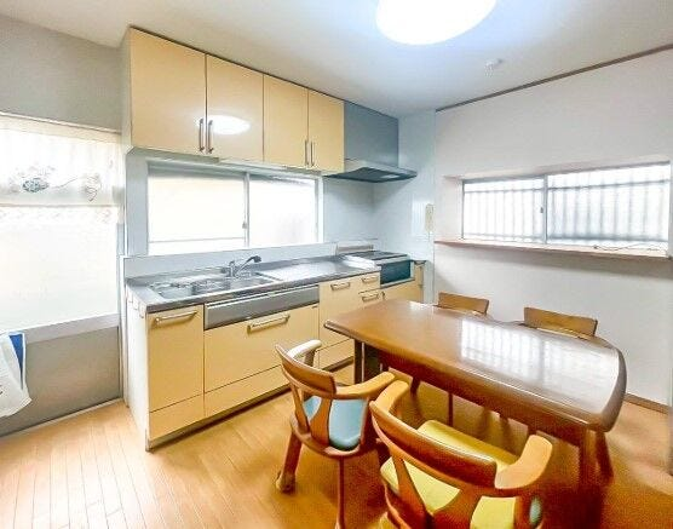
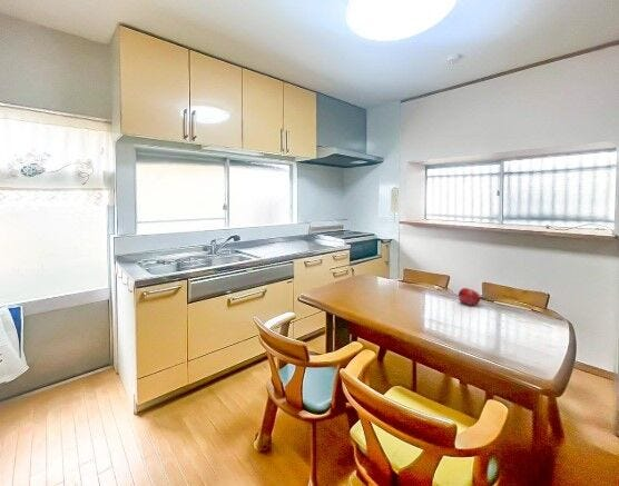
+ fruit (468, 296)
